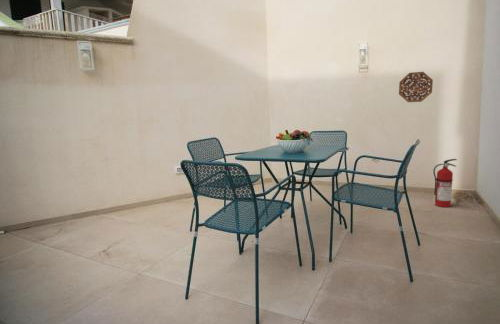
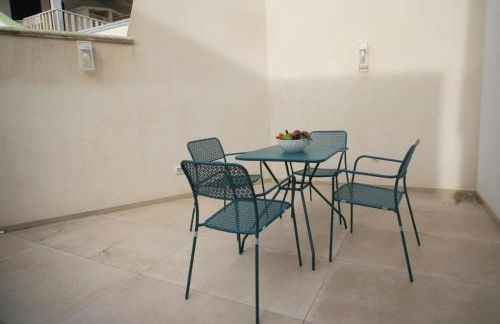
- decorative platter (415, 87)
- fire extinguisher (444, 182)
